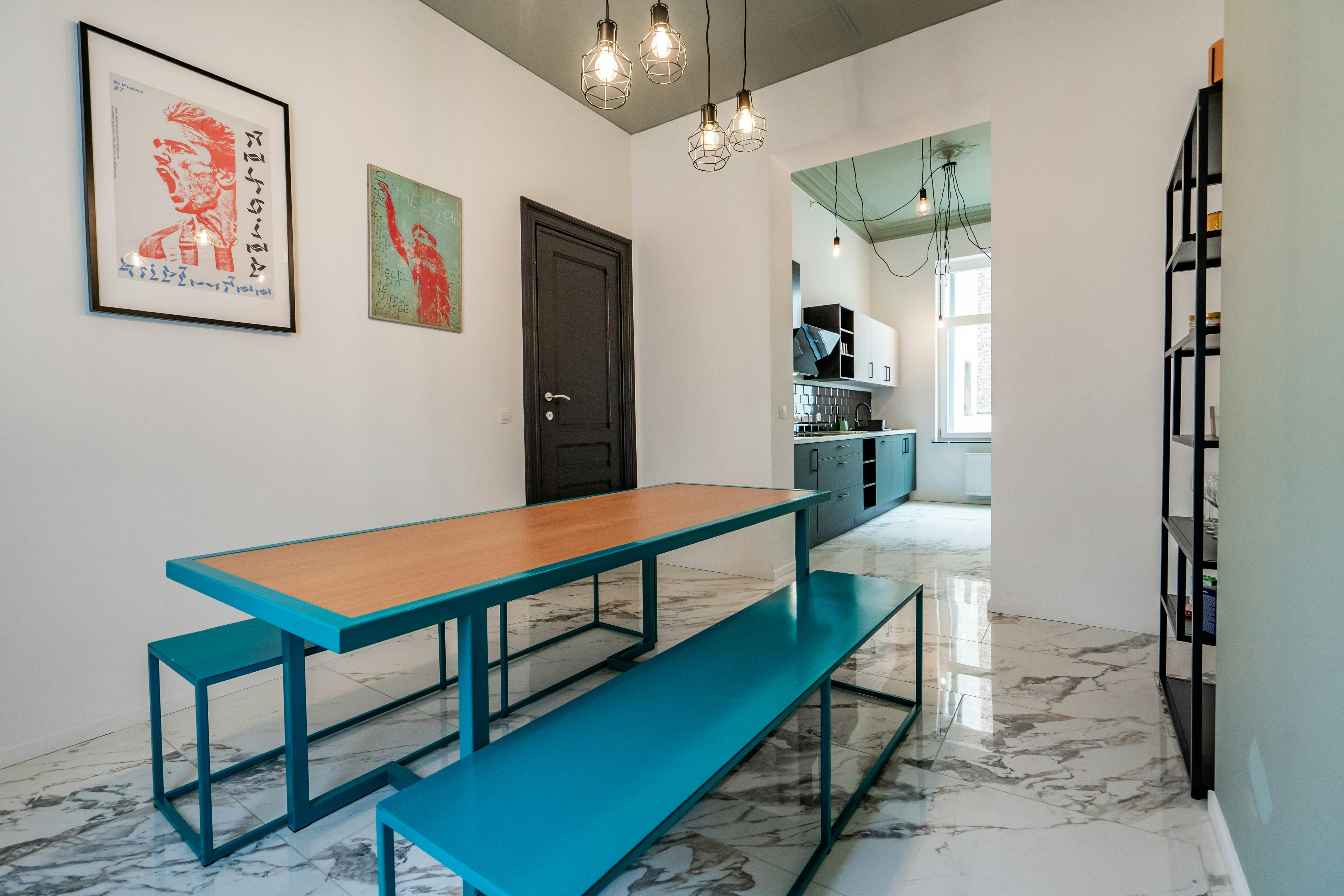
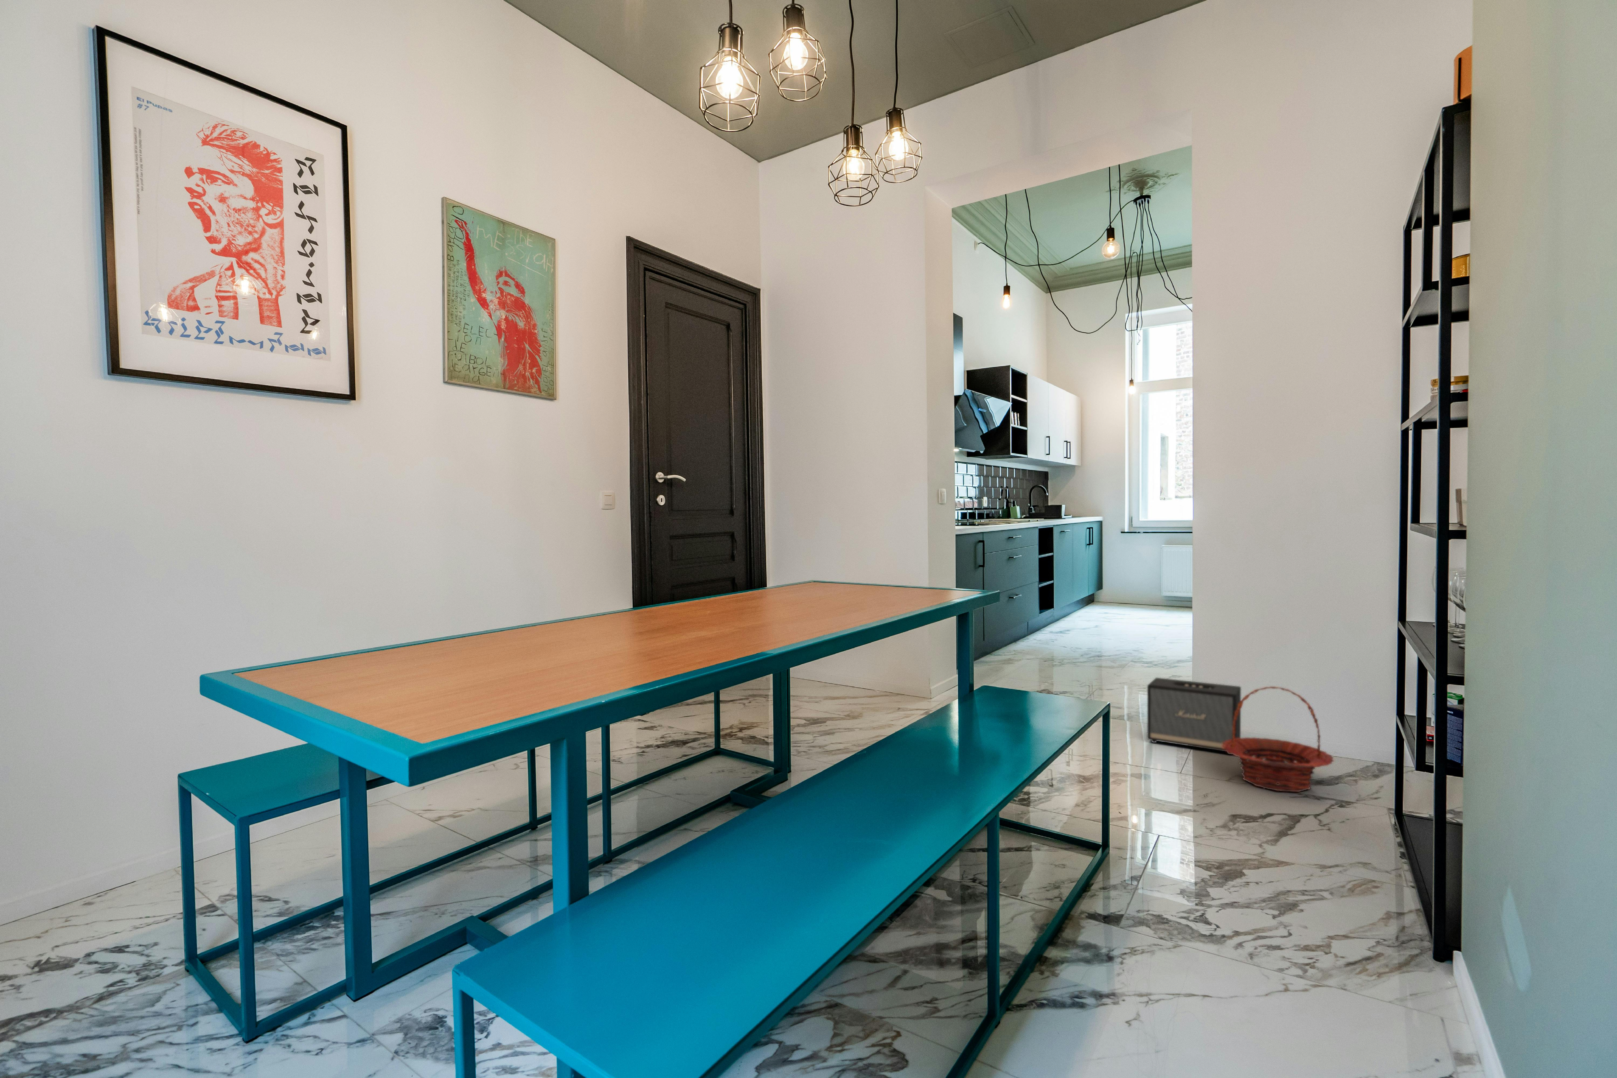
+ speaker (1194, 715)
+ basket (1275, 740)
